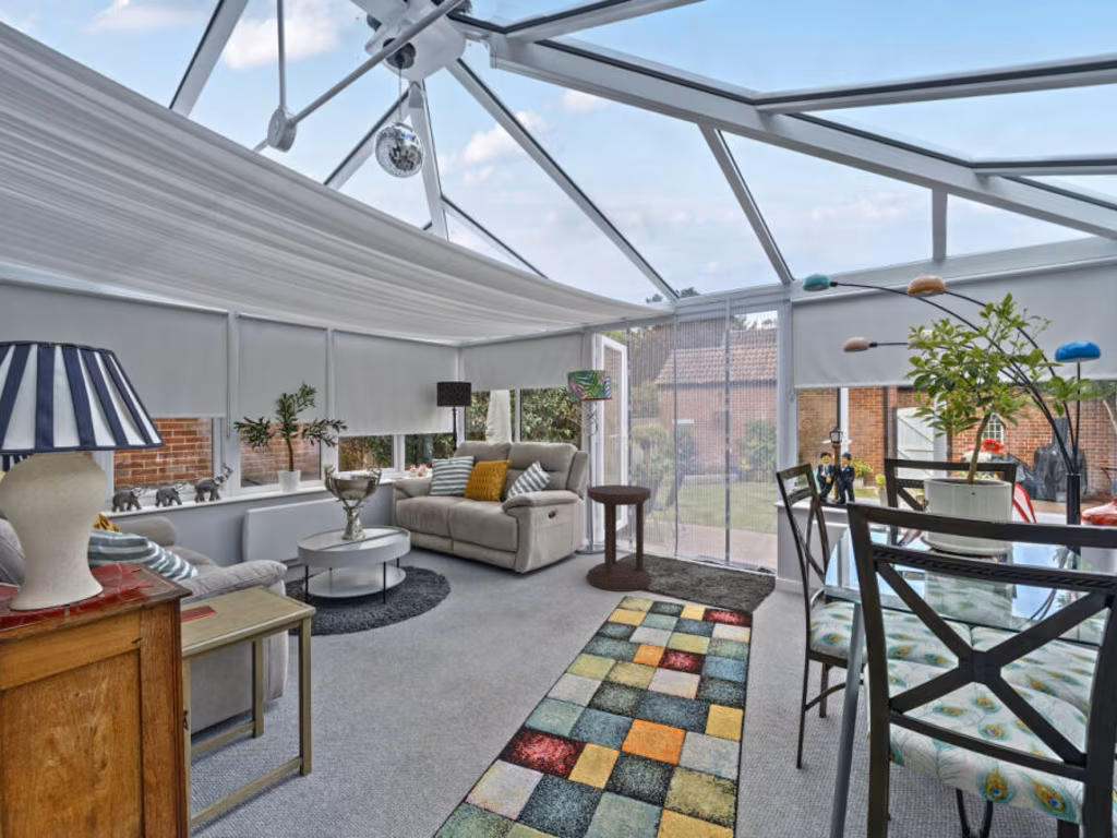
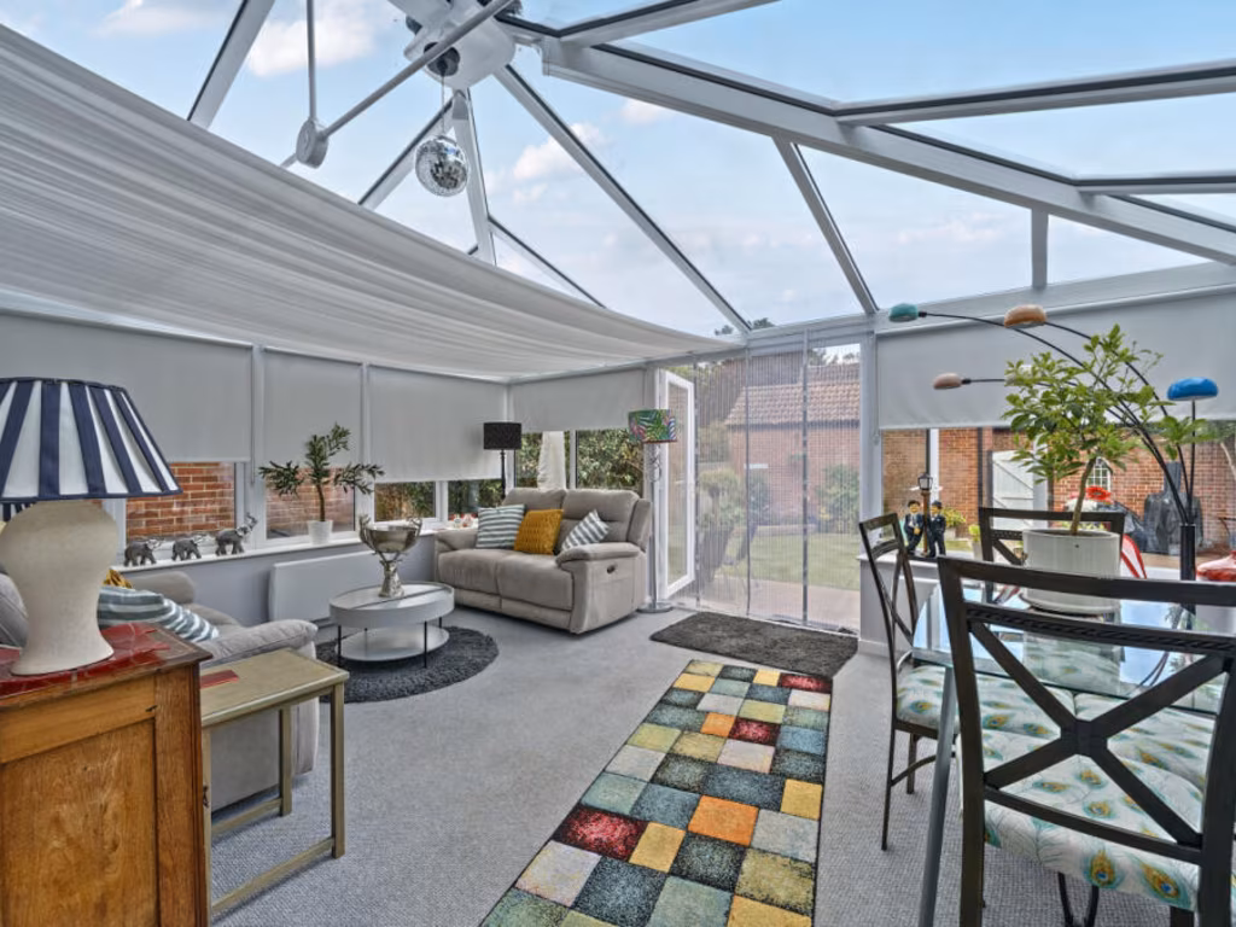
- side table (615, 535)
